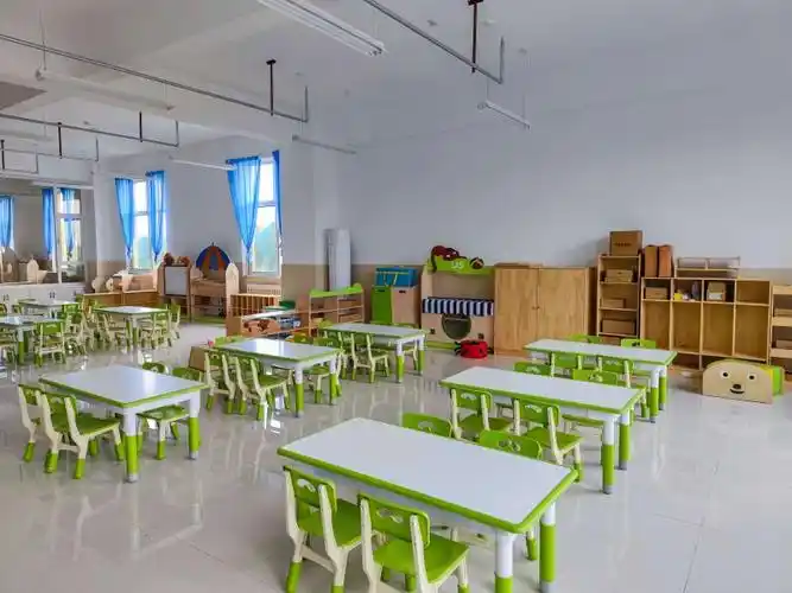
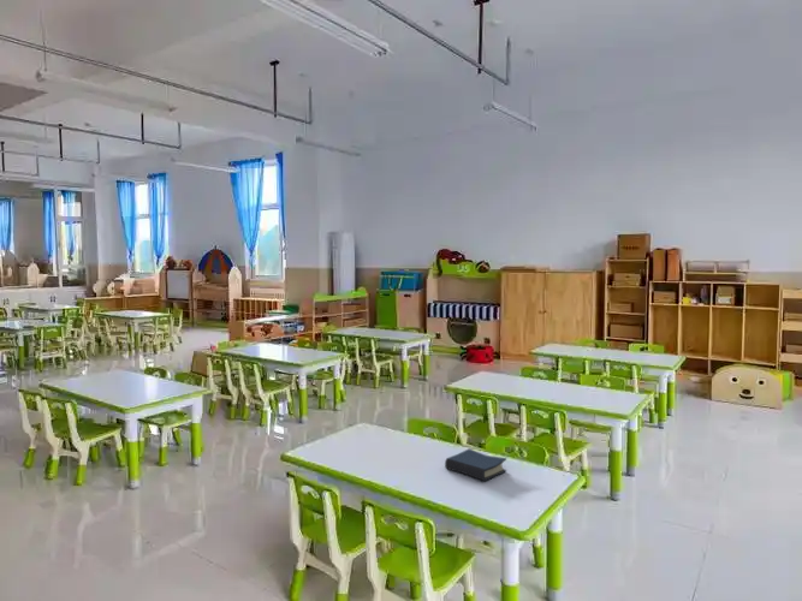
+ hardback book (475, 464)
